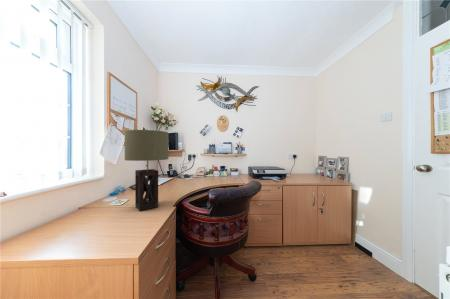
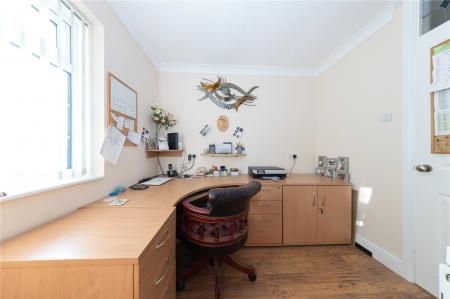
- table lamp (147, 169)
